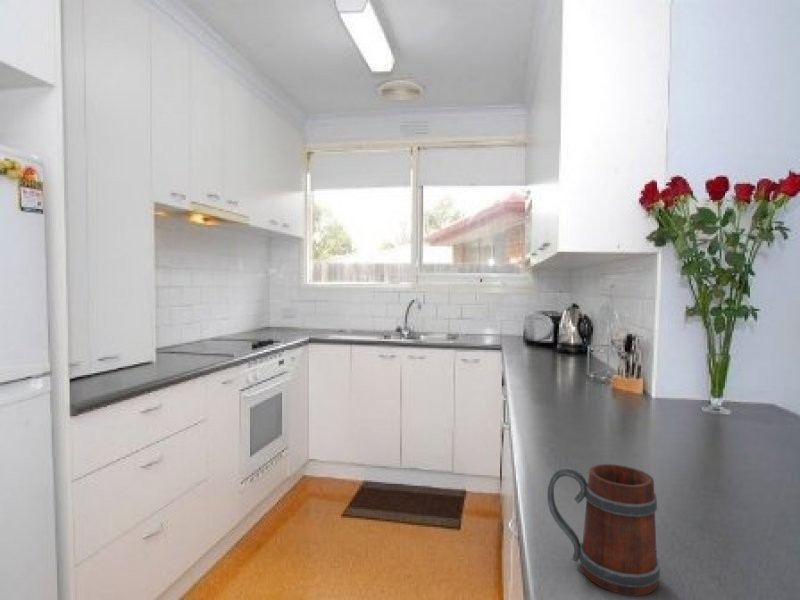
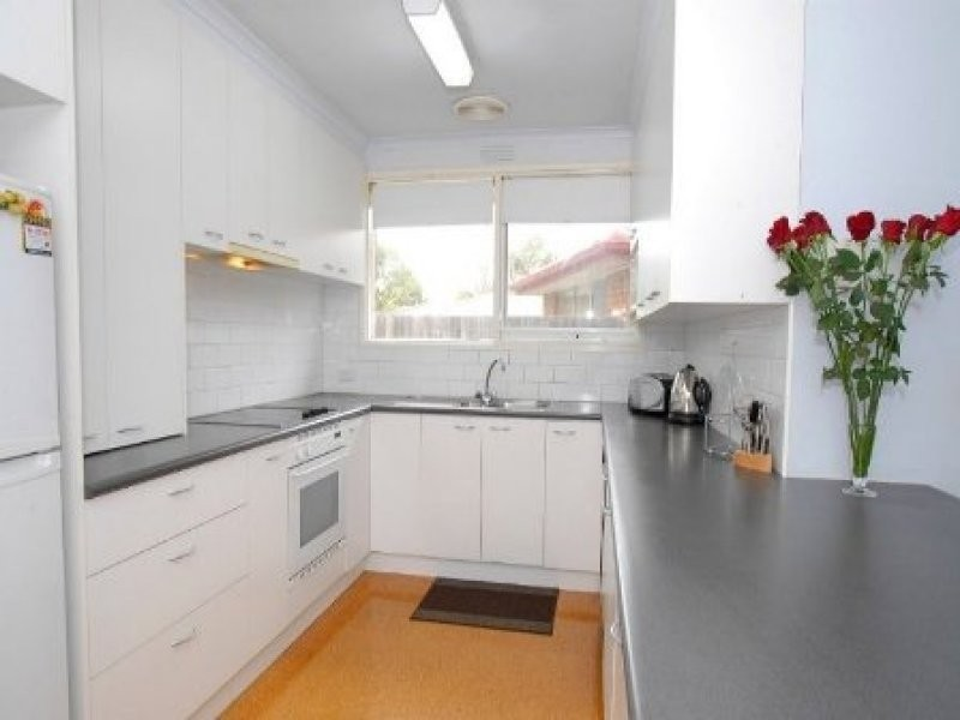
- mug (601, 520)
